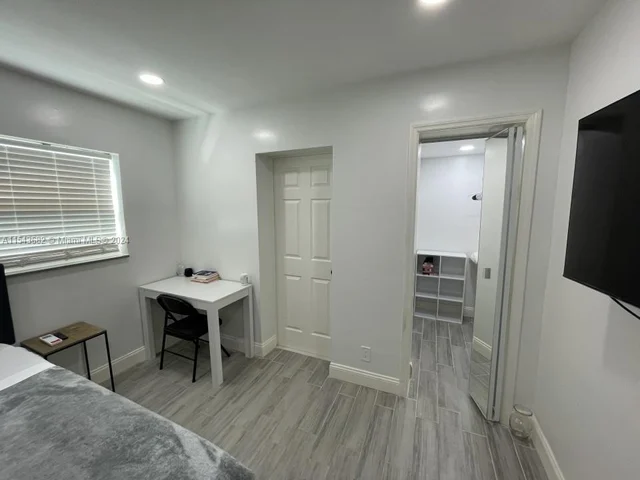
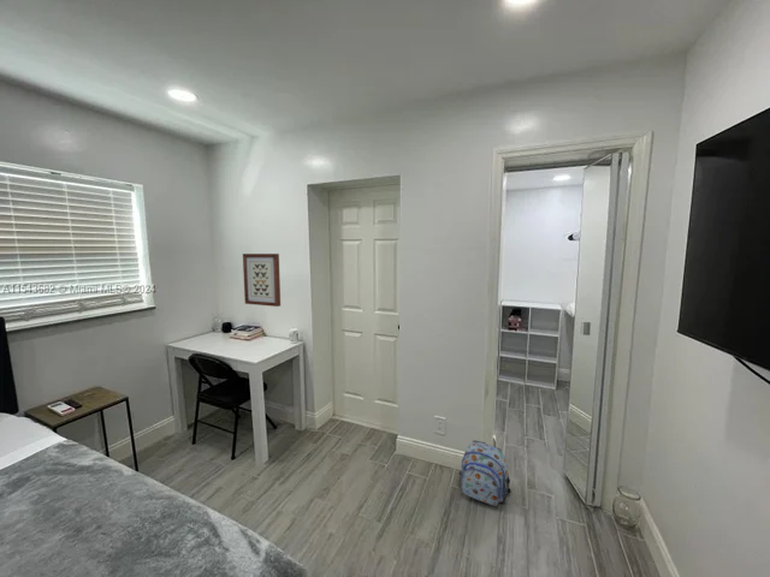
+ backpack (482, 470)
+ wall art (261, 279)
